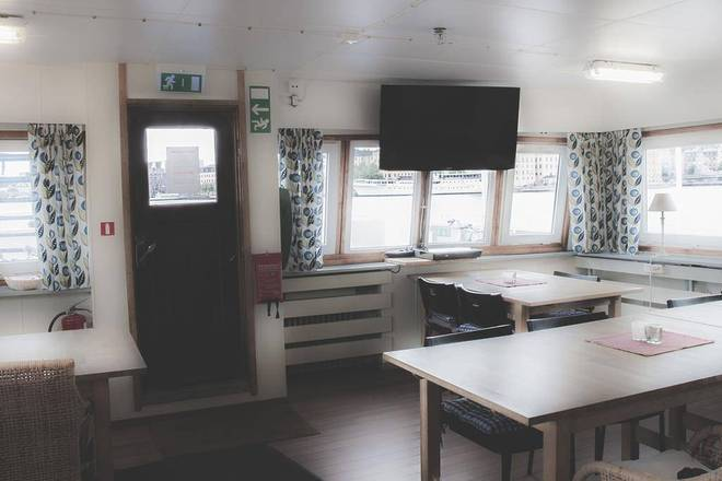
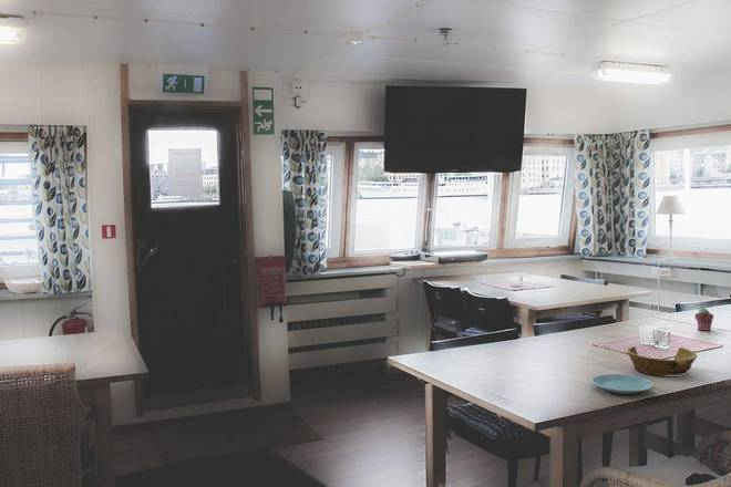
+ plate (621, 384)
+ bowl (662, 361)
+ potted succulent (703, 318)
